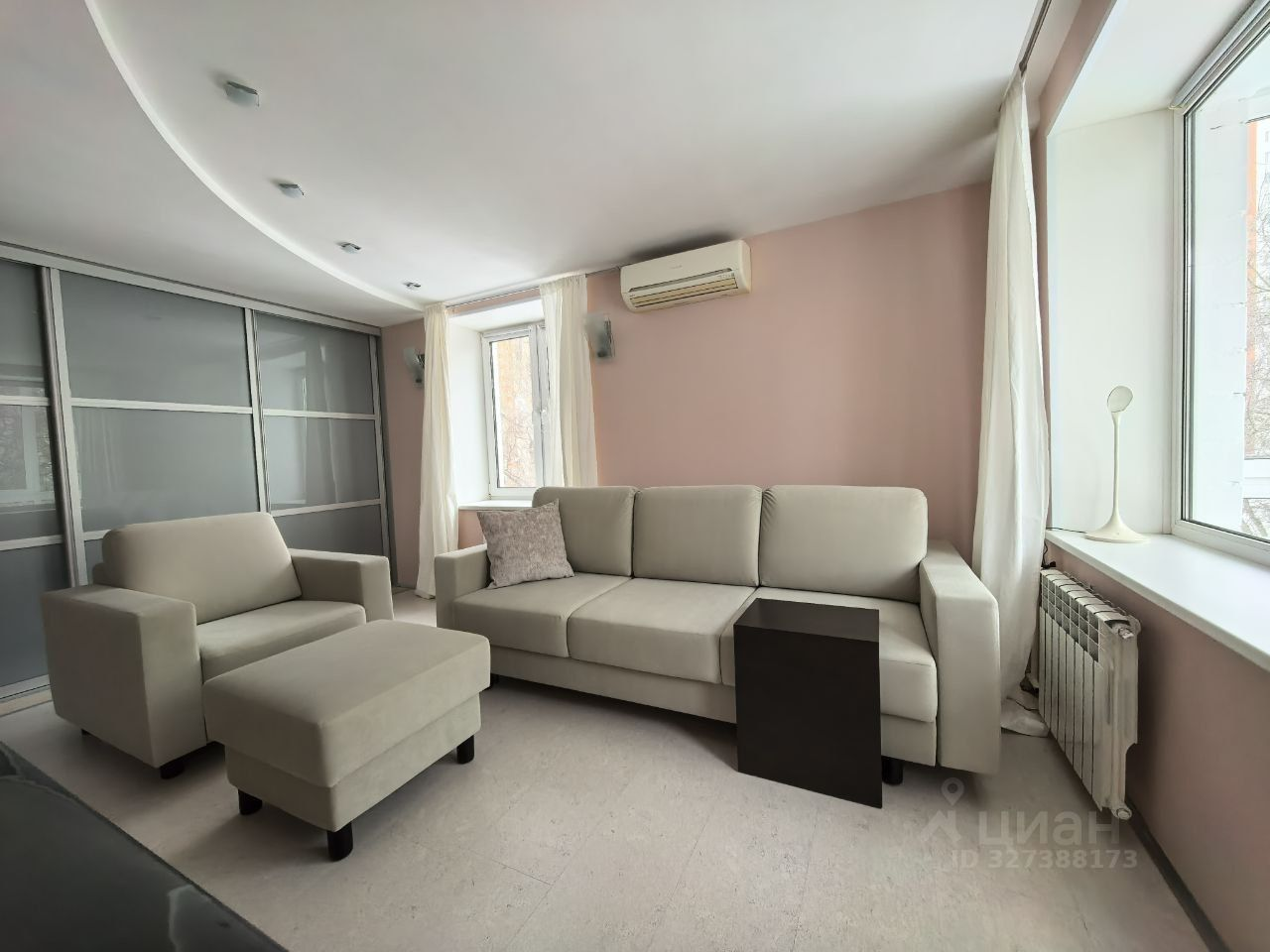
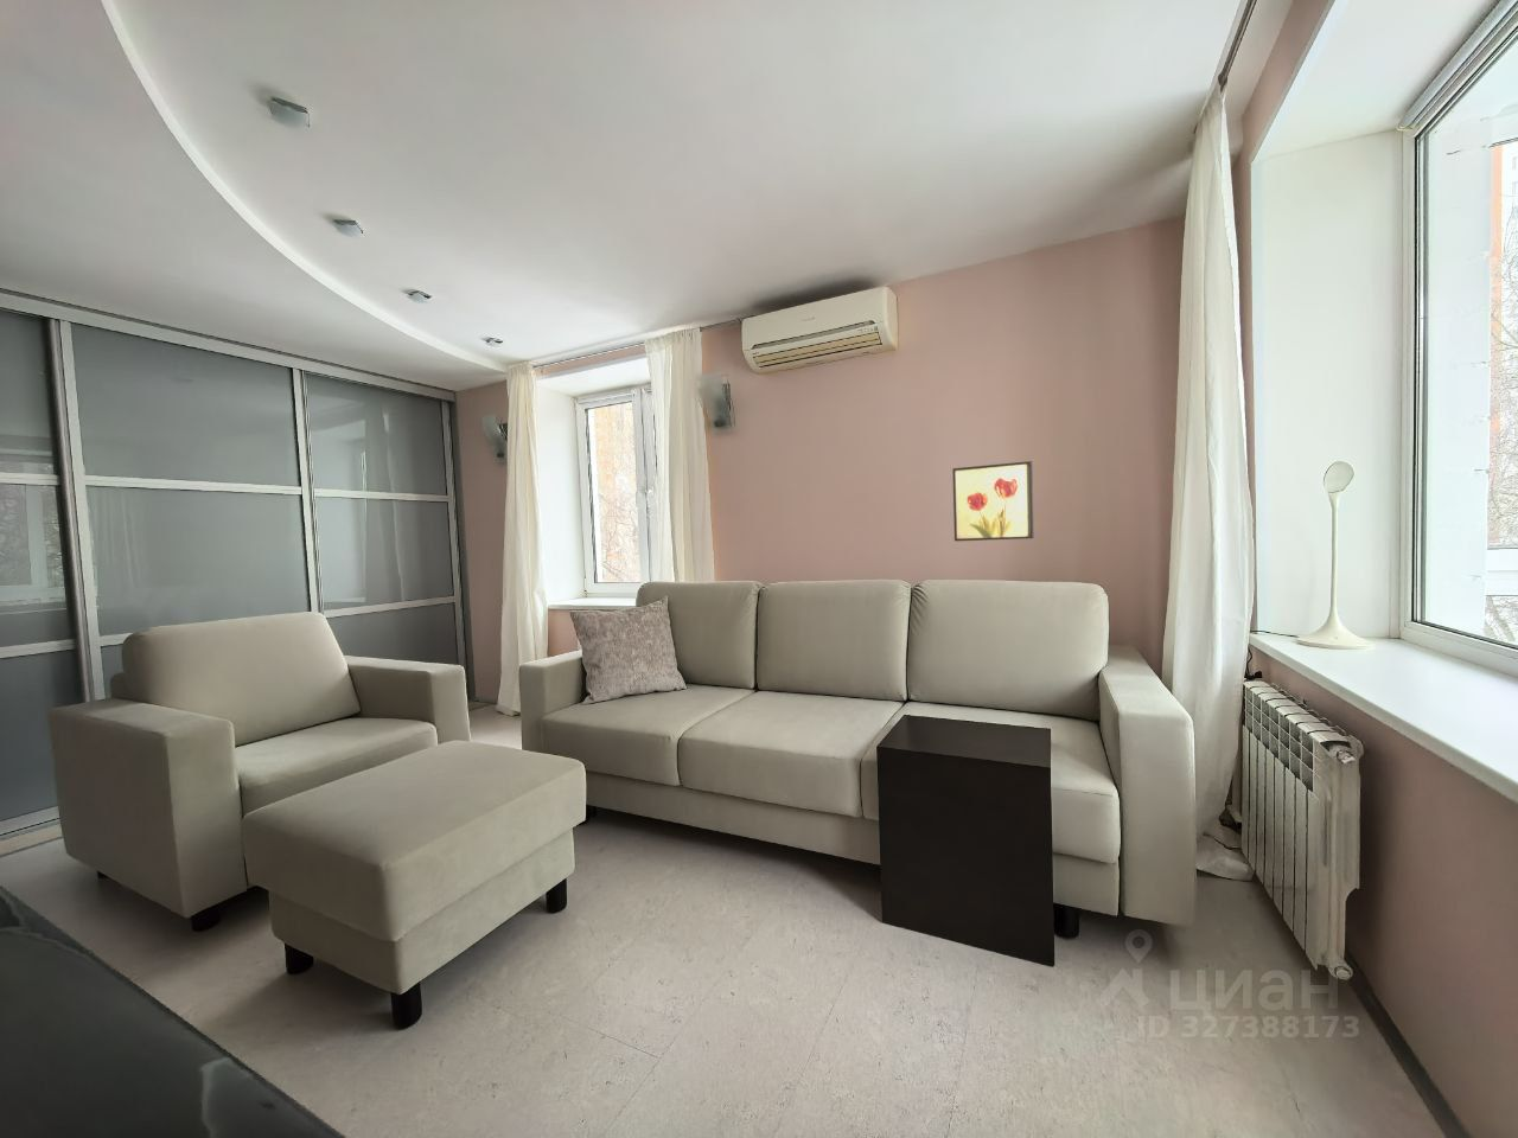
+ wall art (991, 502)
